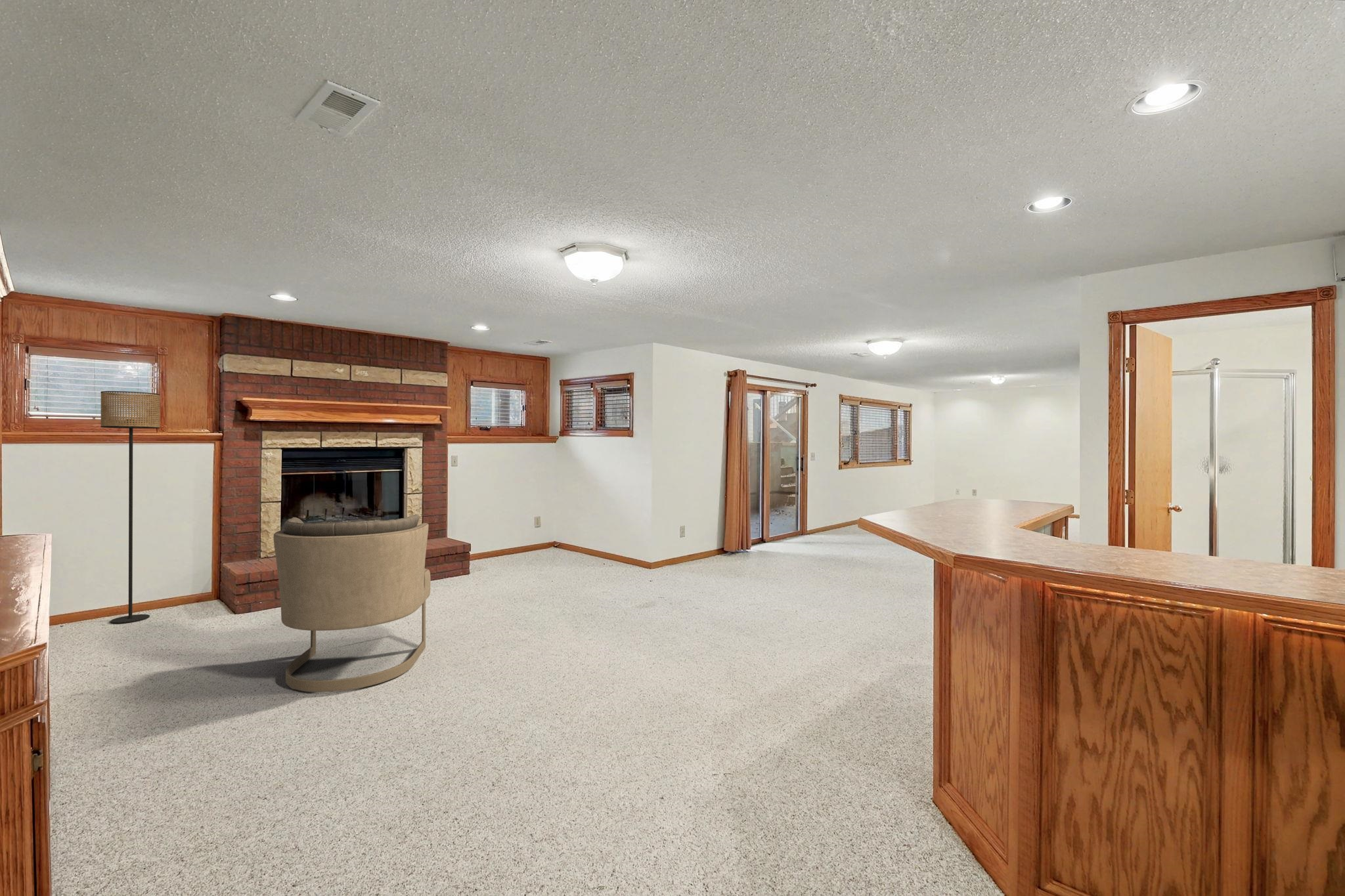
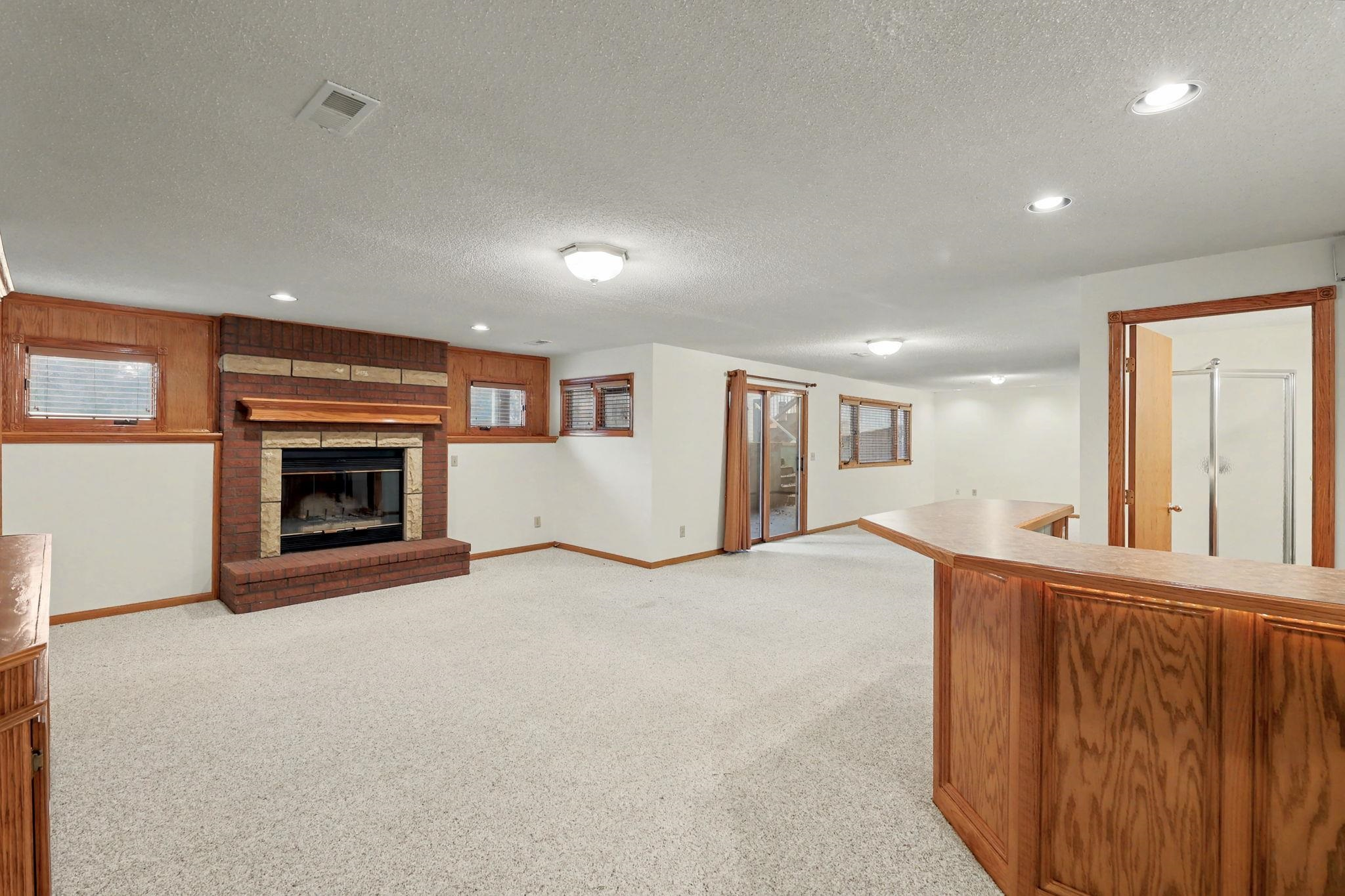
- armchair (352, 593)
- floor lamp (131, 506)
